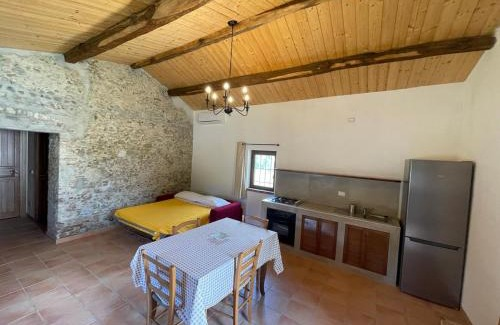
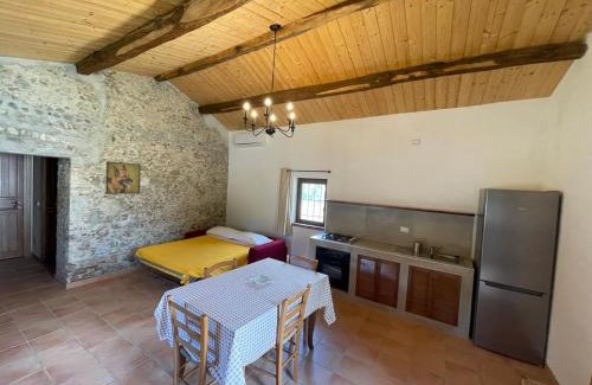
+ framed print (123, 178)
